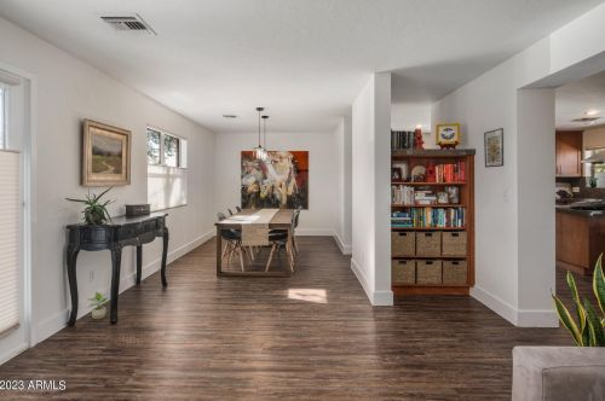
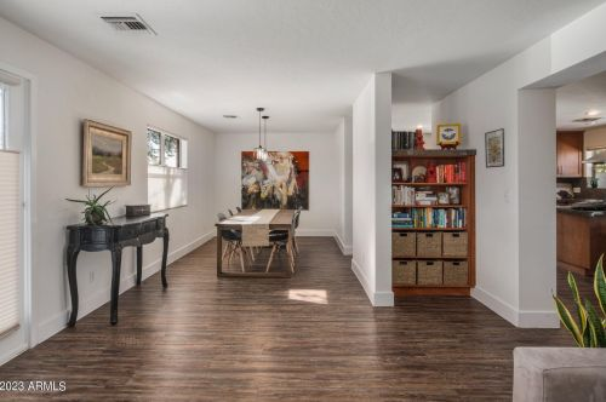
- potted plant (96, 304)
